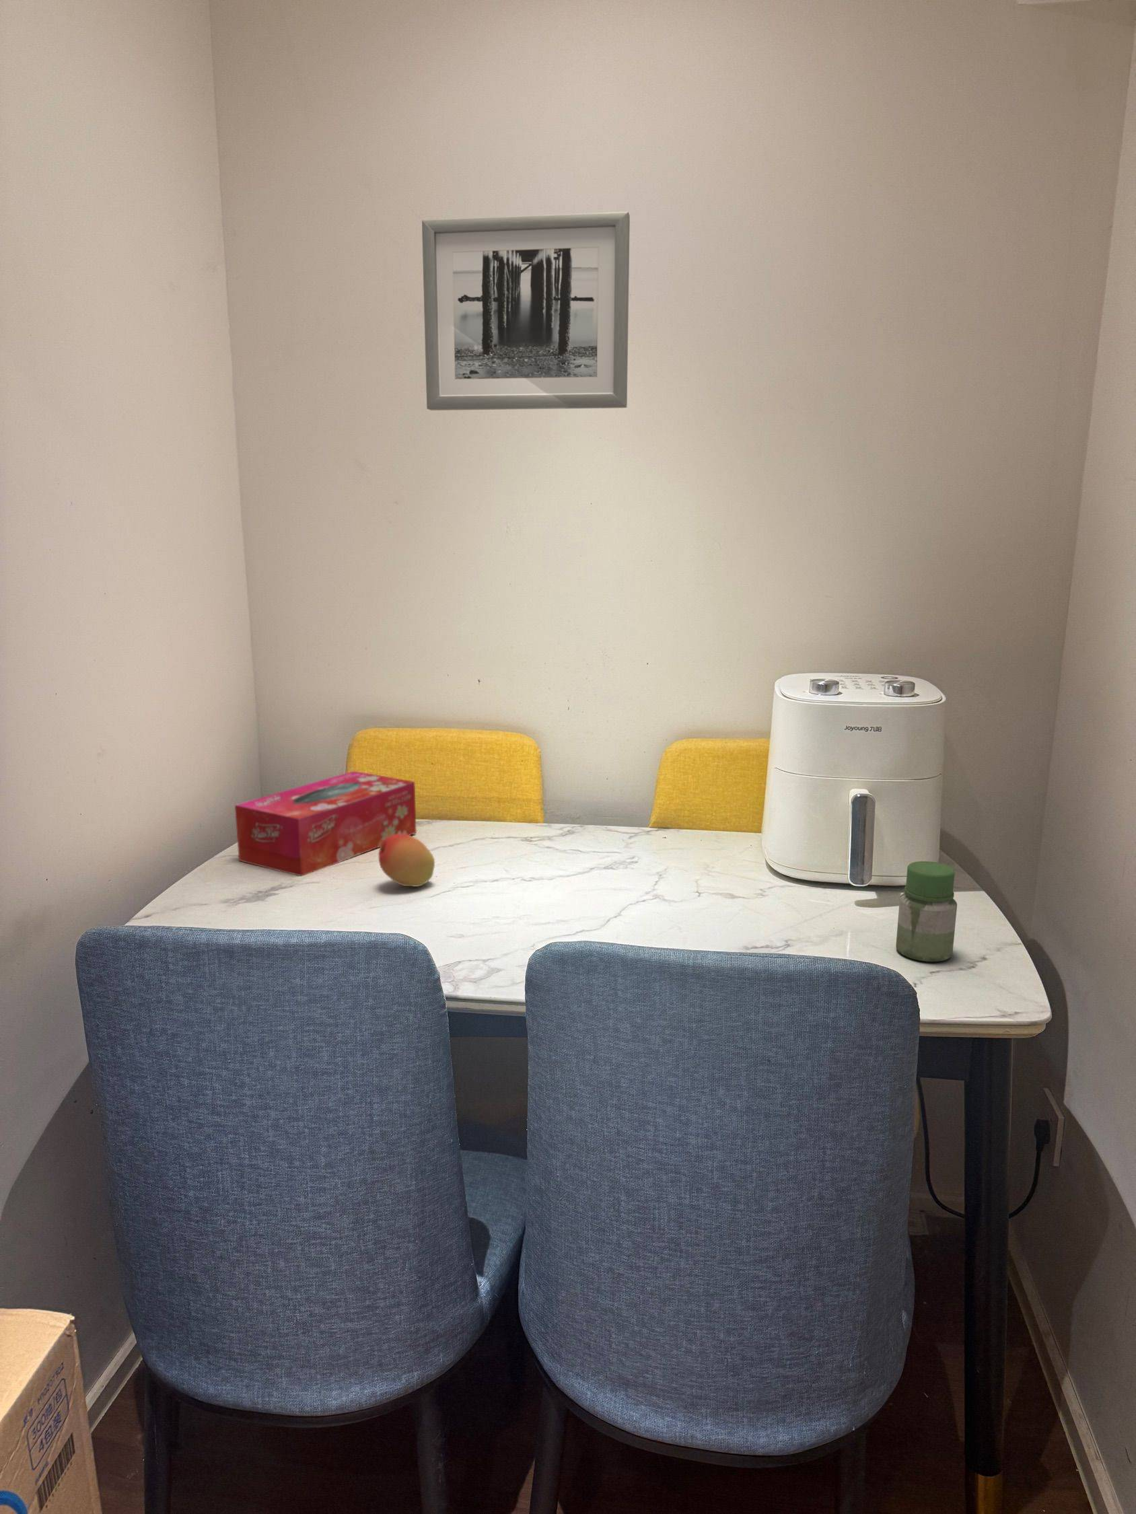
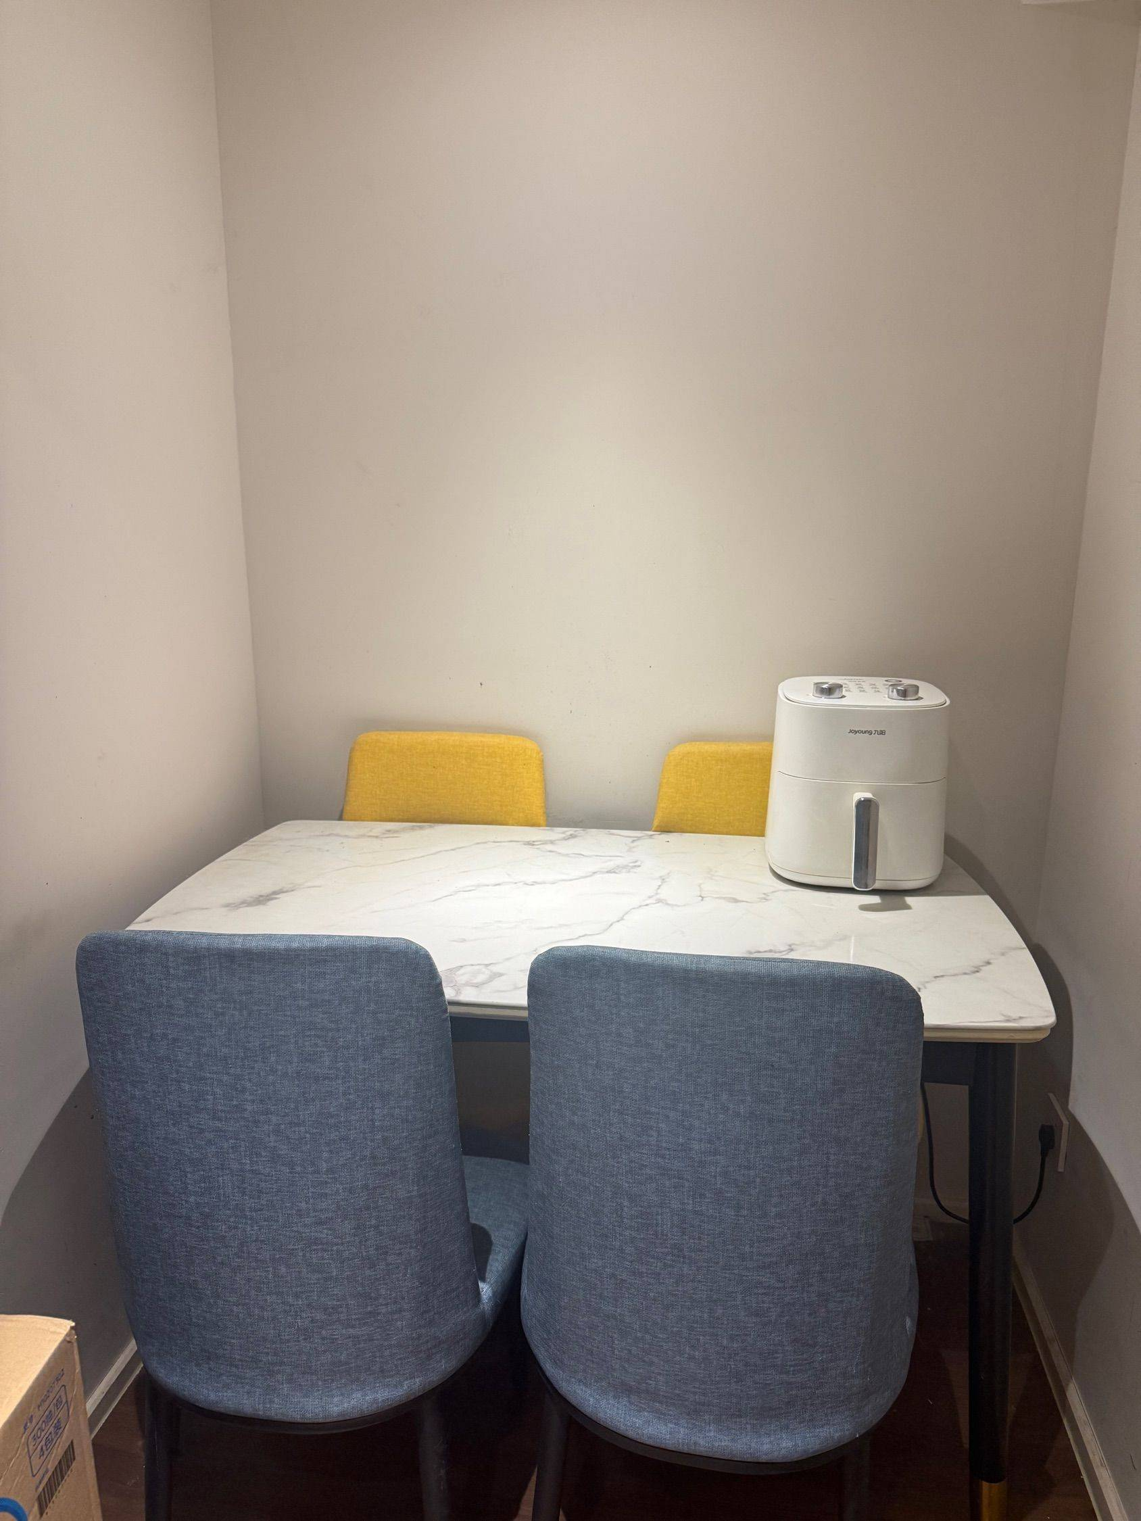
- wall art (525, 315)
- tissue box (329, 820)
- jar (927, 910)
- fruit (406, 859)
